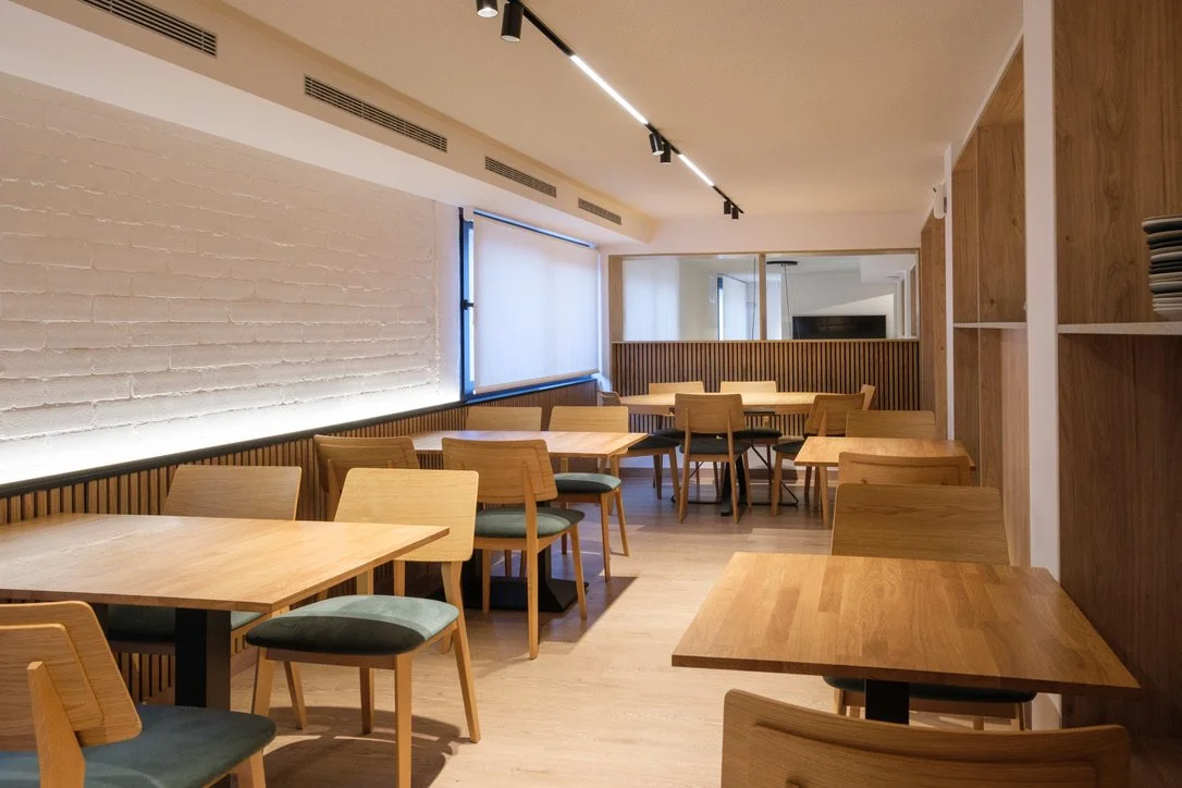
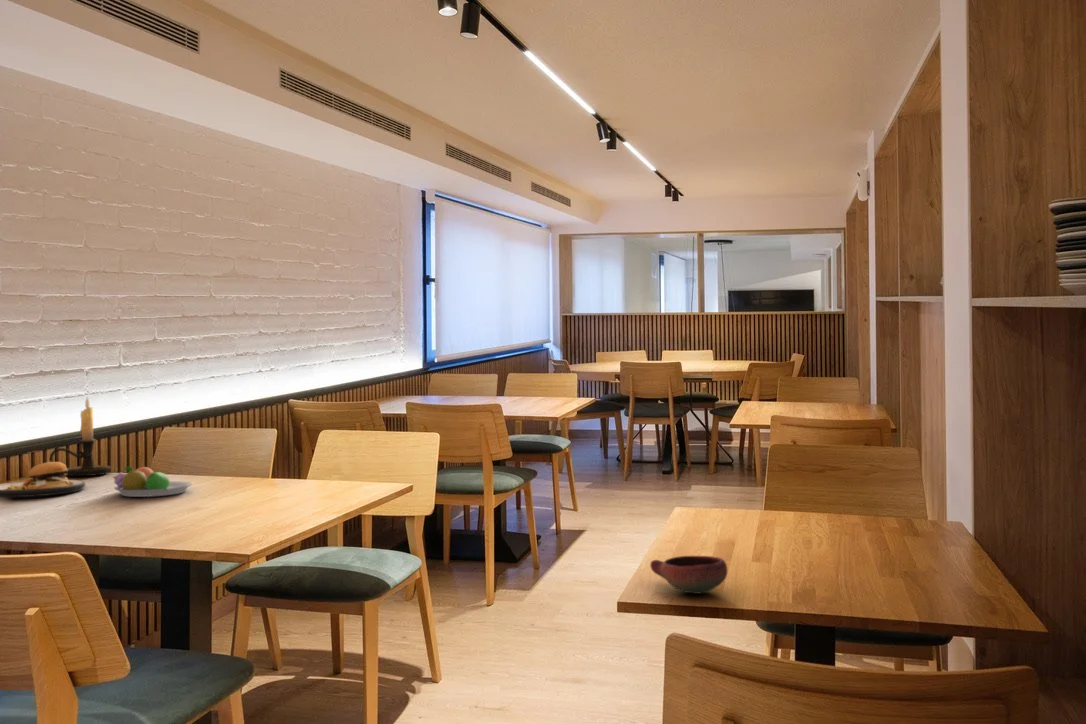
+ candle holder (80, 434)
+ plate (36, 469)
+ bowl (687, 574)
+ fruit bowl (152, 478)
